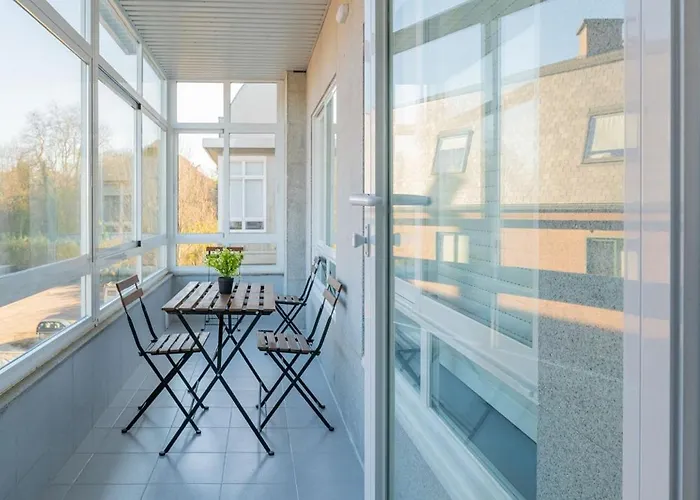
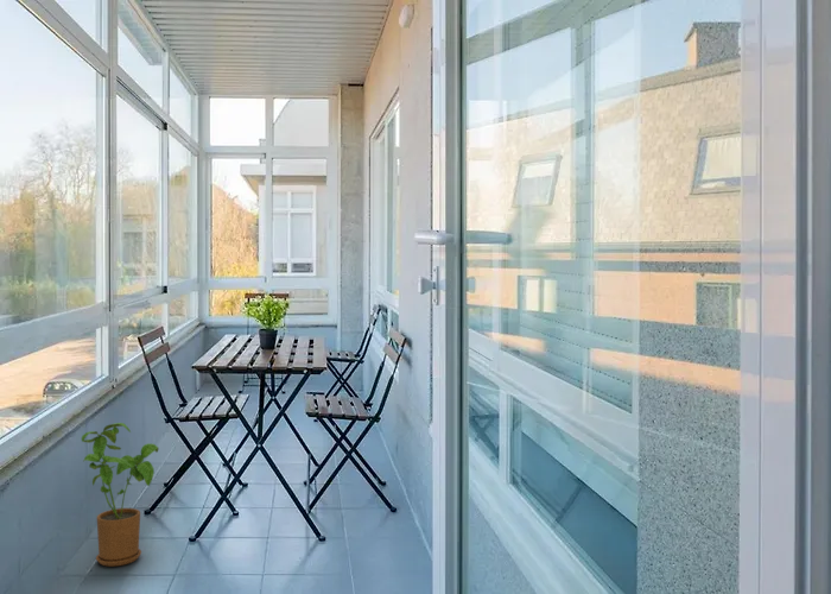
+ house plant (122, 491)
